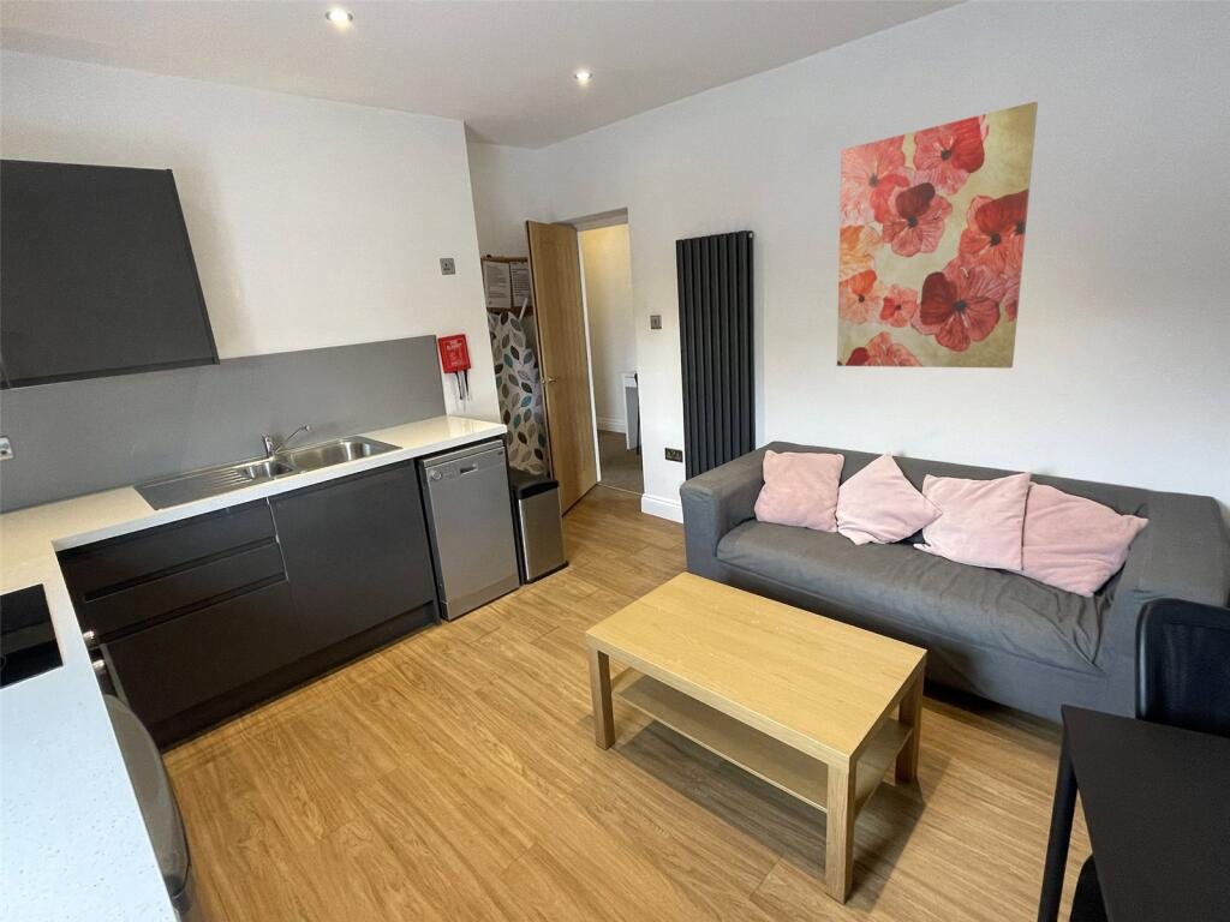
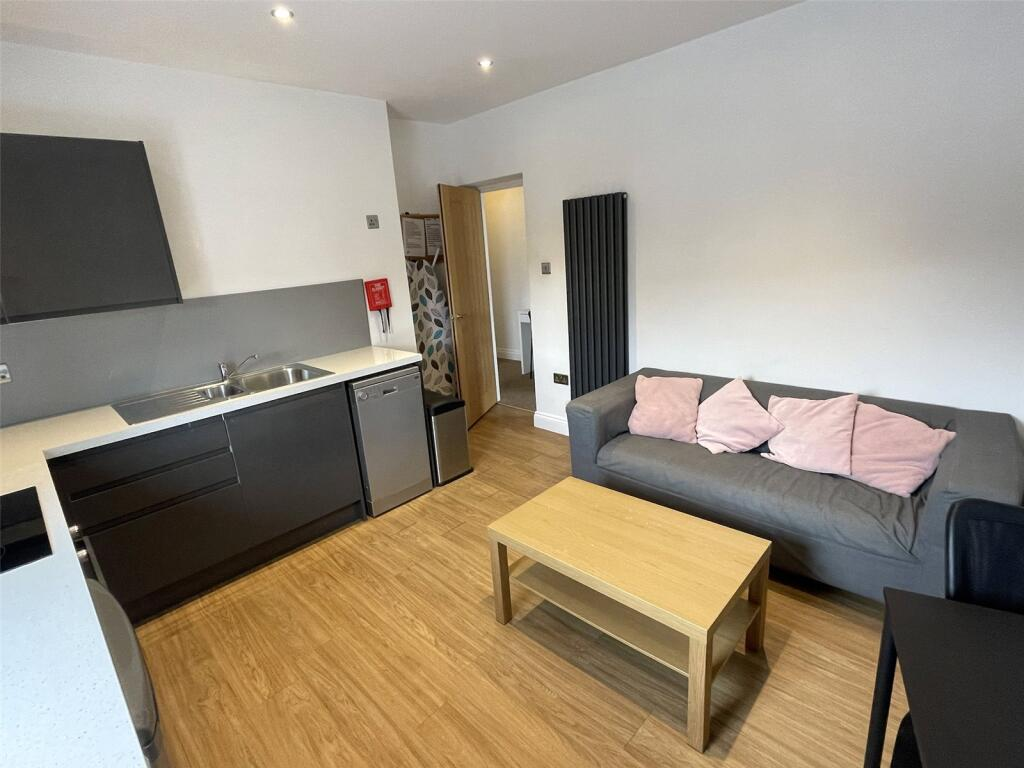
- wall art (922, 253)
